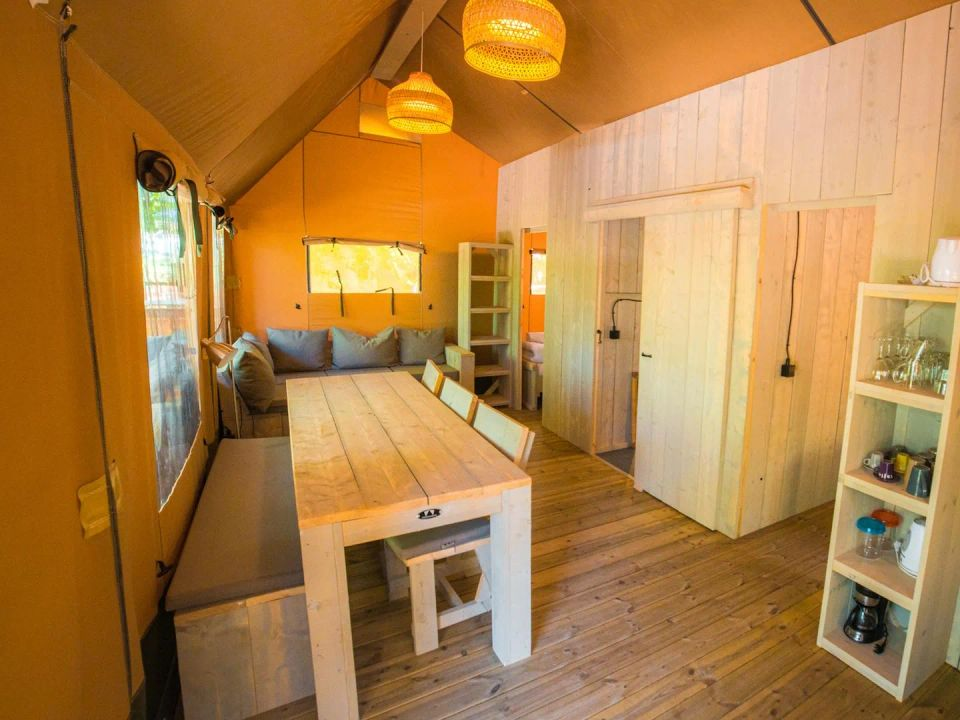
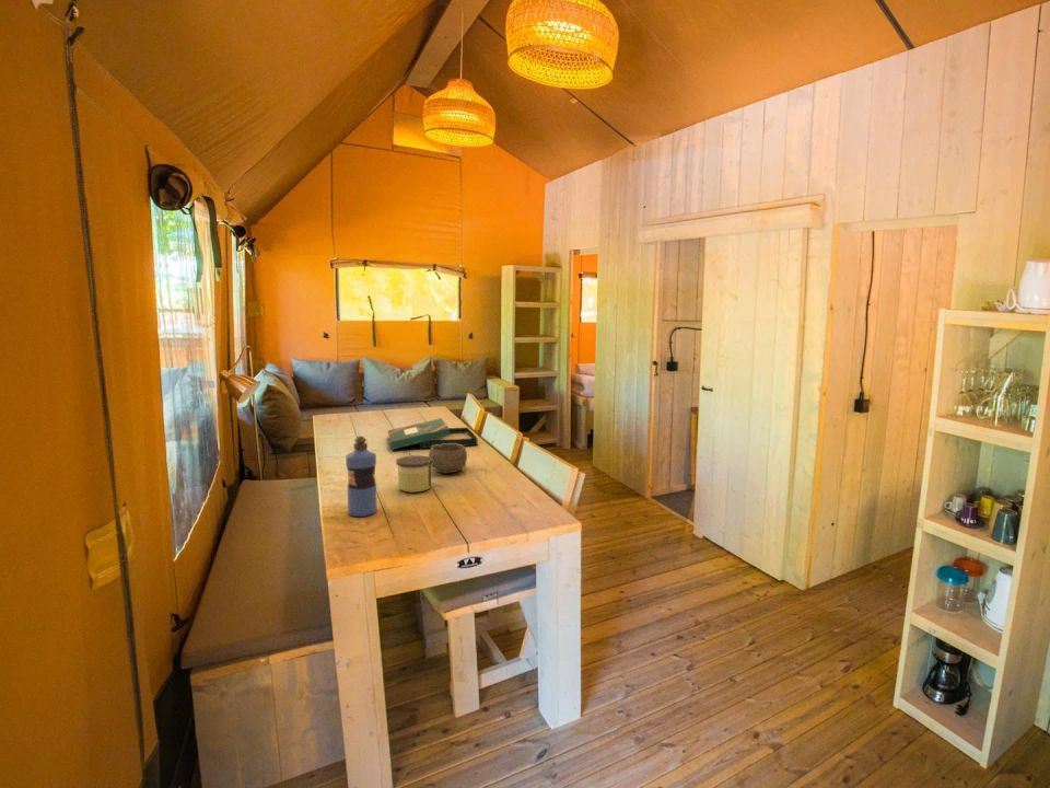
+ water bottle (361, 474)
+ bowl (447, 459)
+ board game (431, 432)
+ candle (415, 474)
